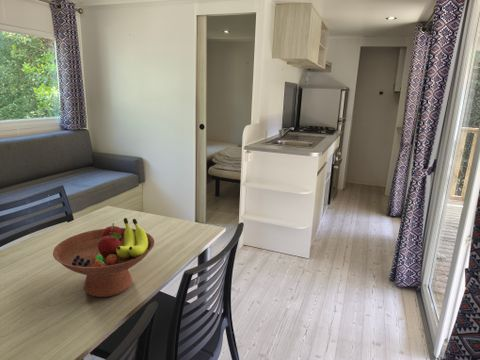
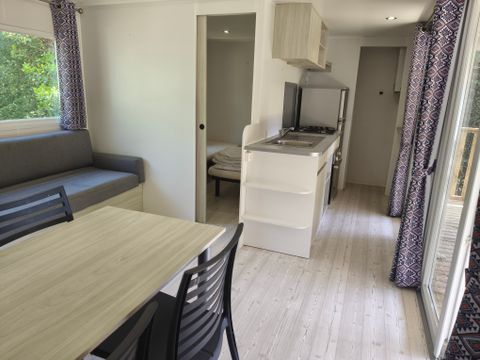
- fruit bowl (106, 257)
